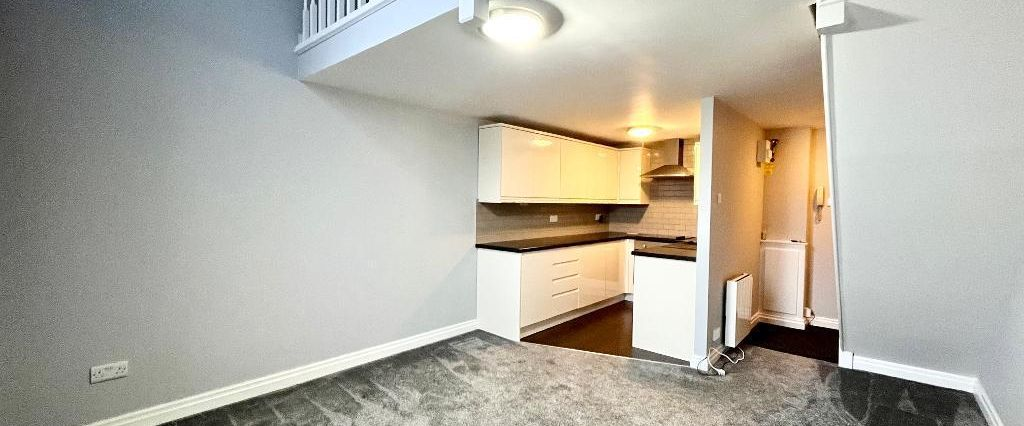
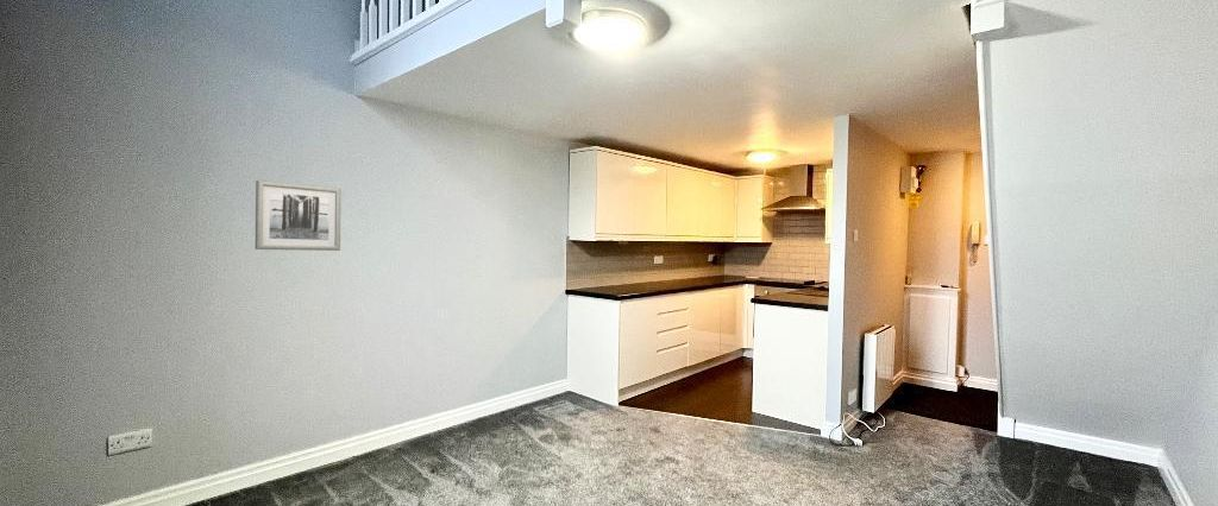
+ wall art (300, 217)
